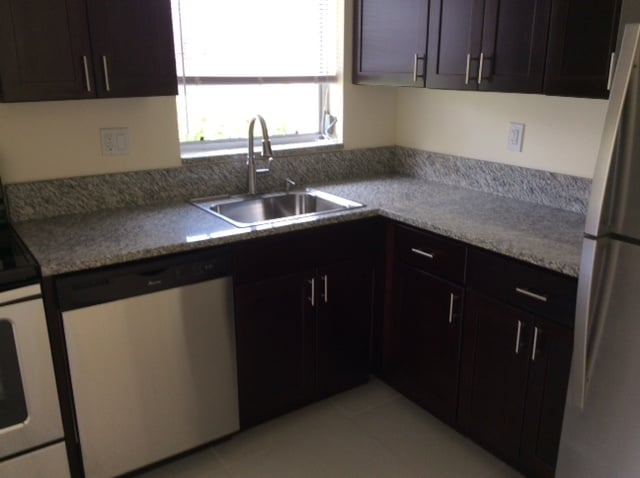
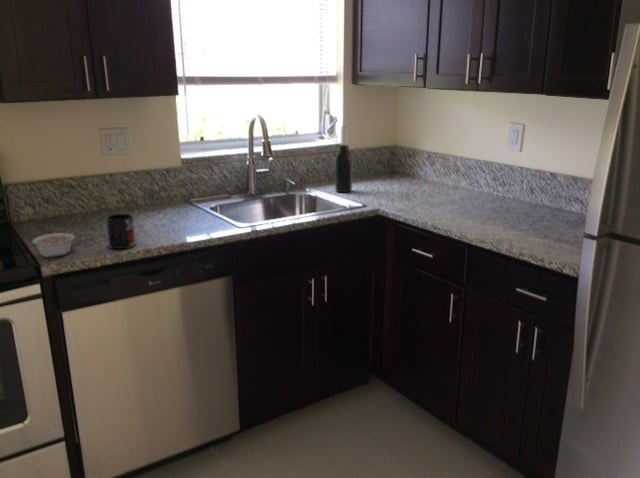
+ legume (54, 244)
+ wine bottle (343, 159)
+ mug (120, 232)
